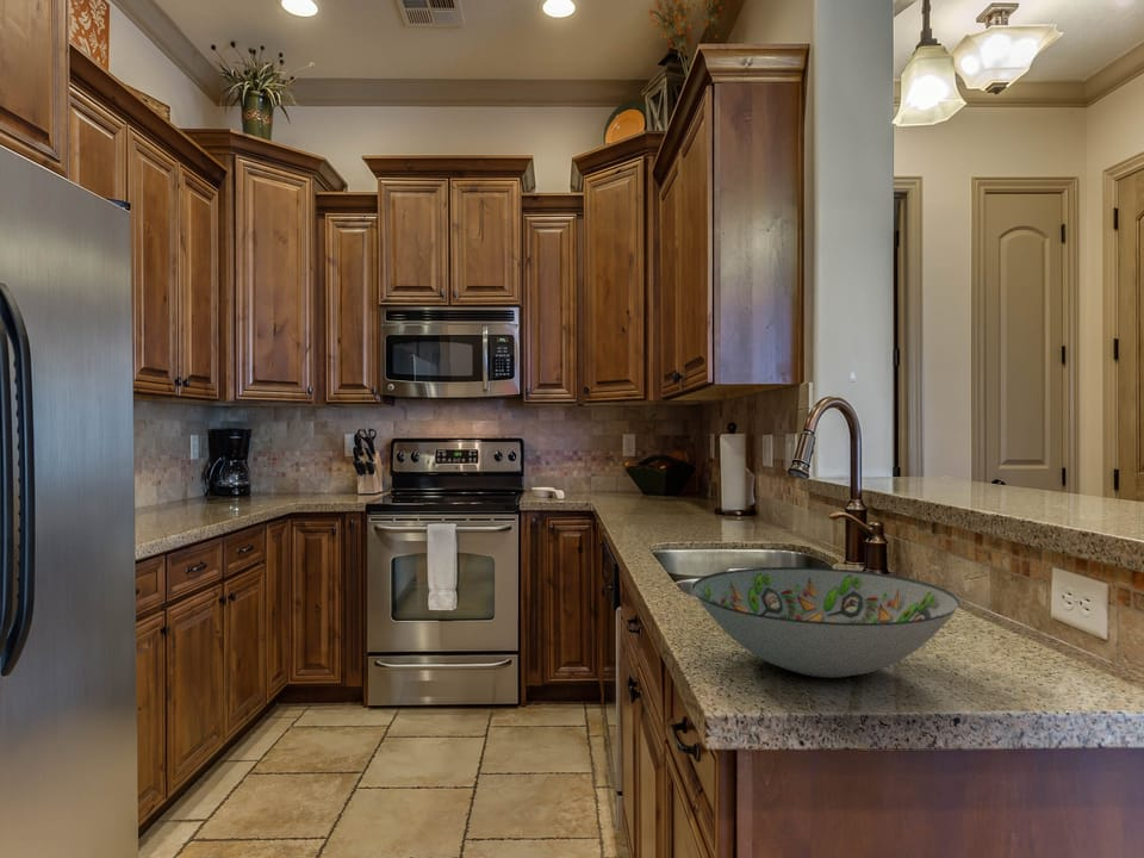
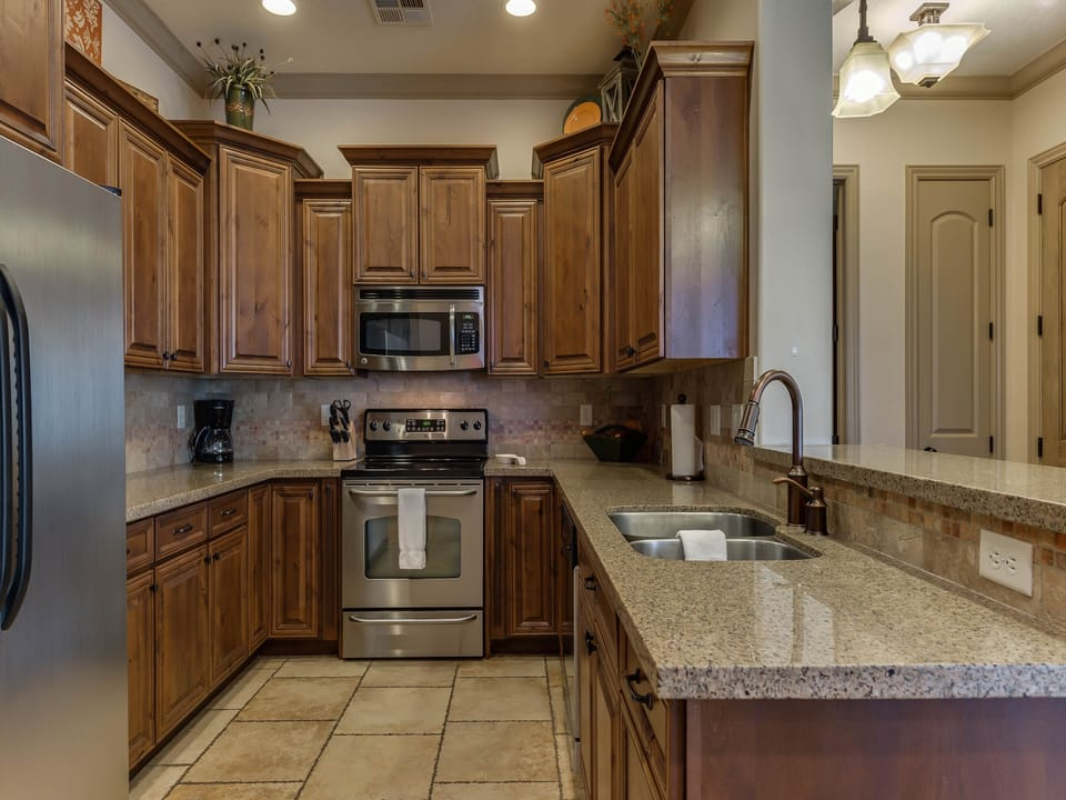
- decorative bowl (817, 627)
